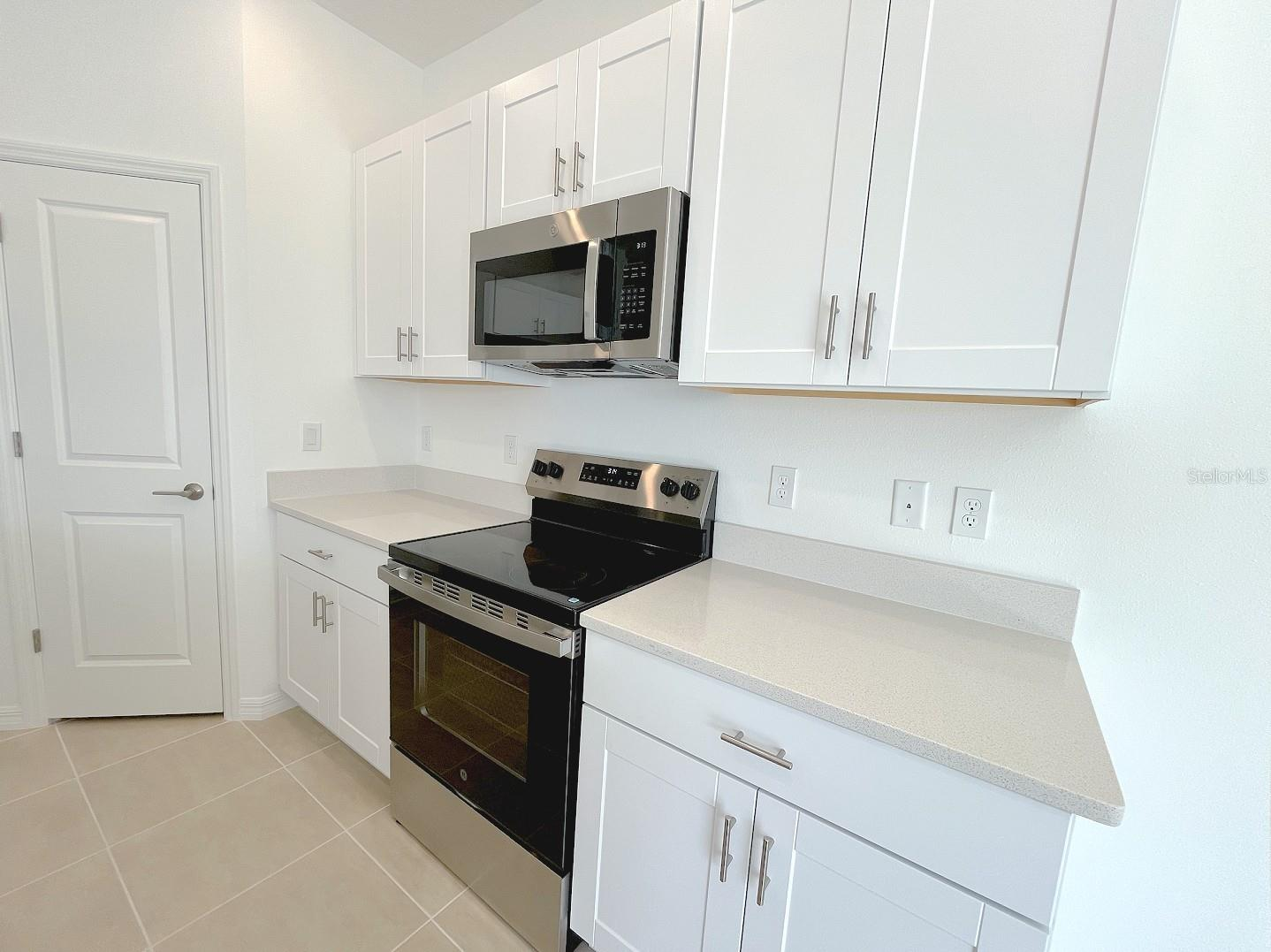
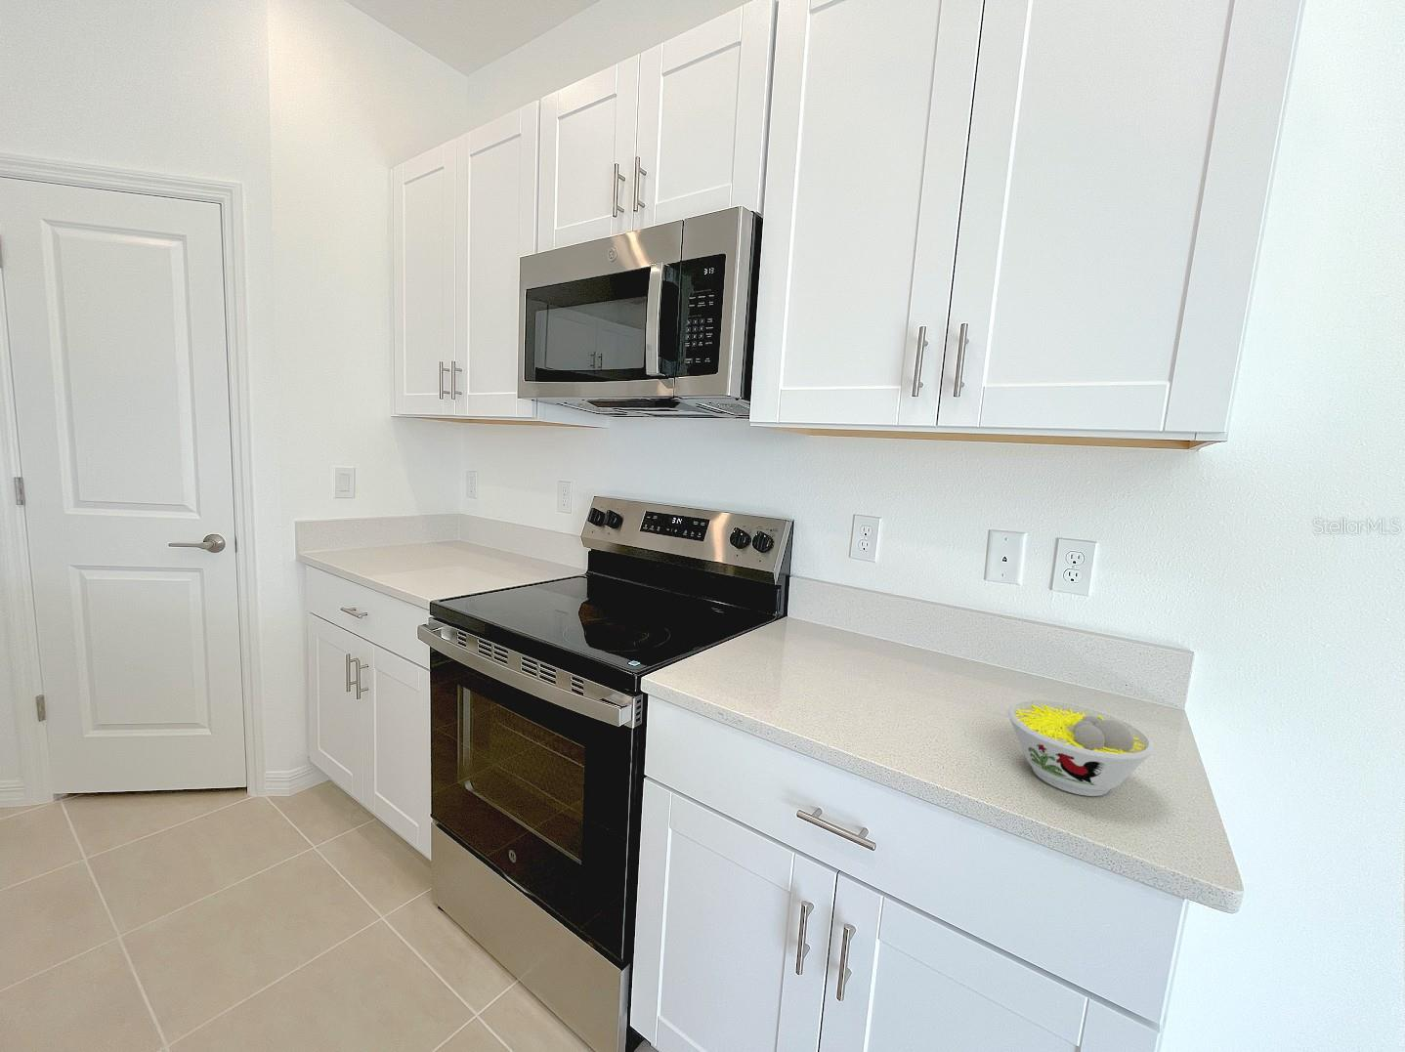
+ bowl (1073, 744)
